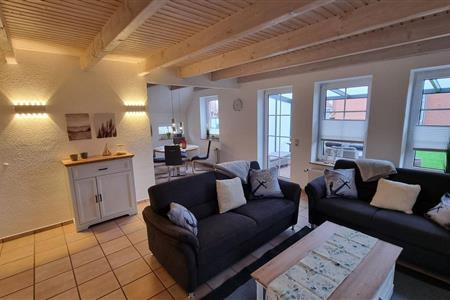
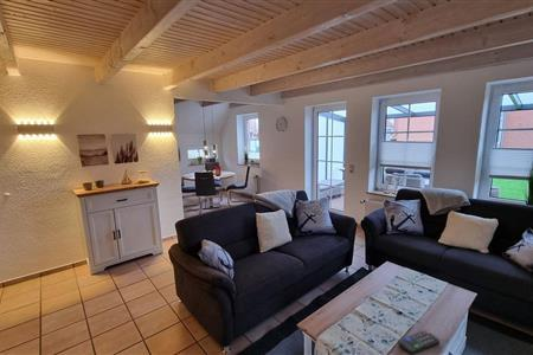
+ remote control (418, 341)
